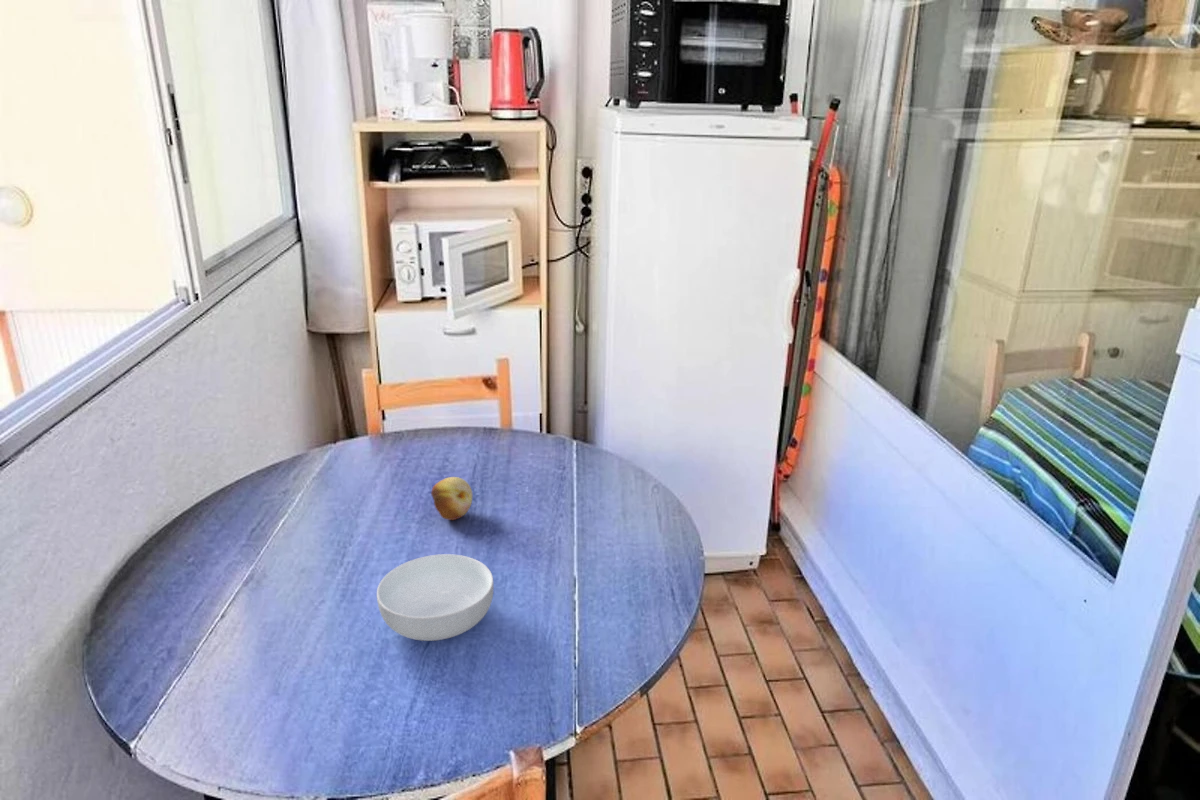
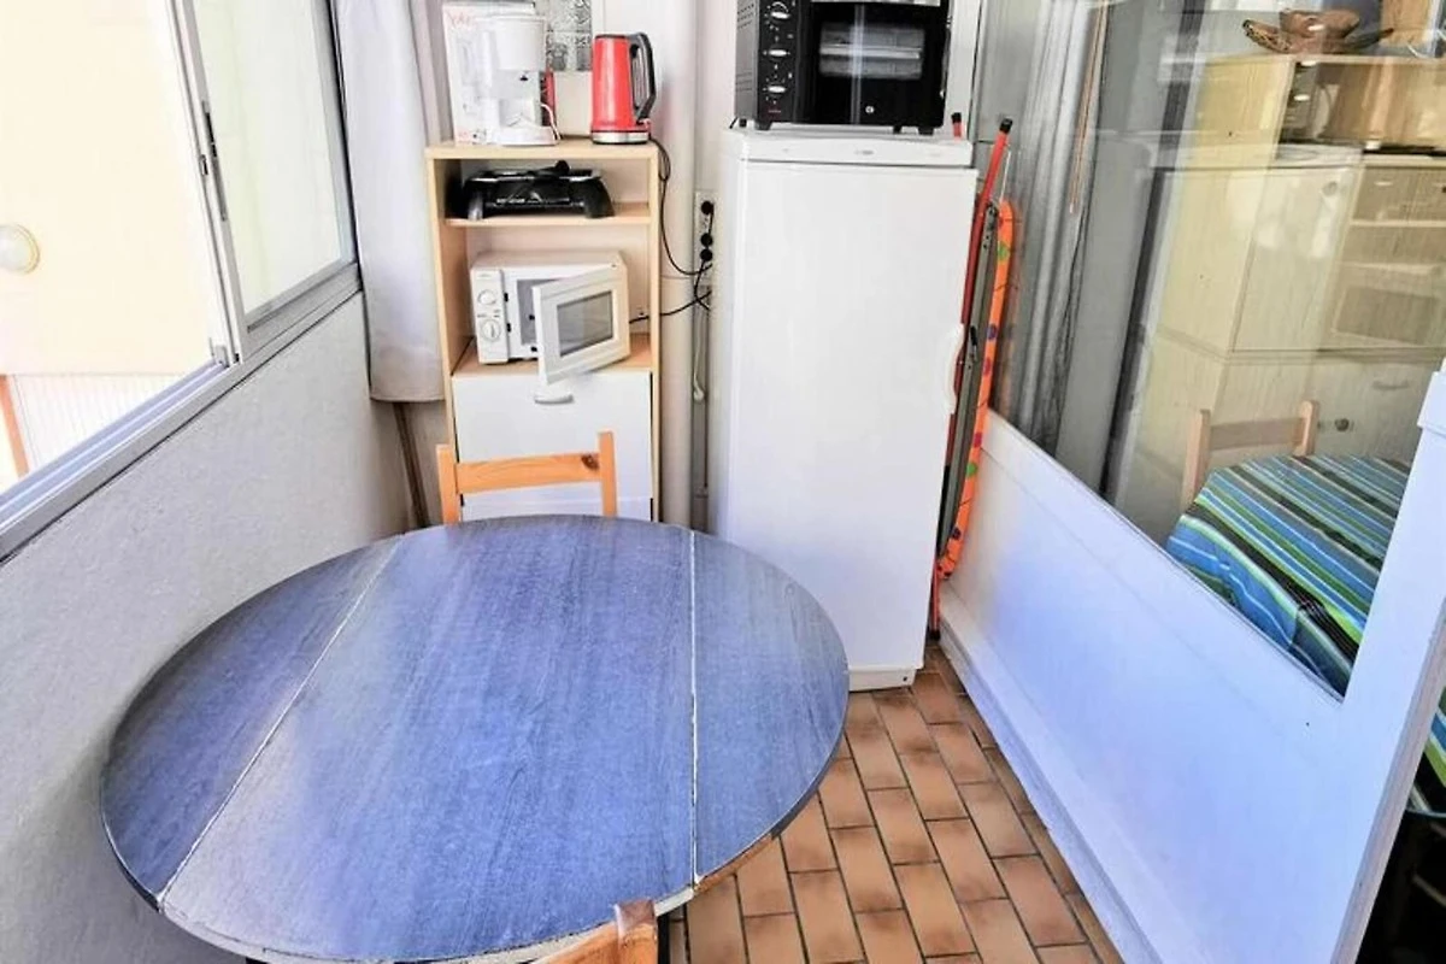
- cereal bowl (437, 603)
- fruit (452, 498)
